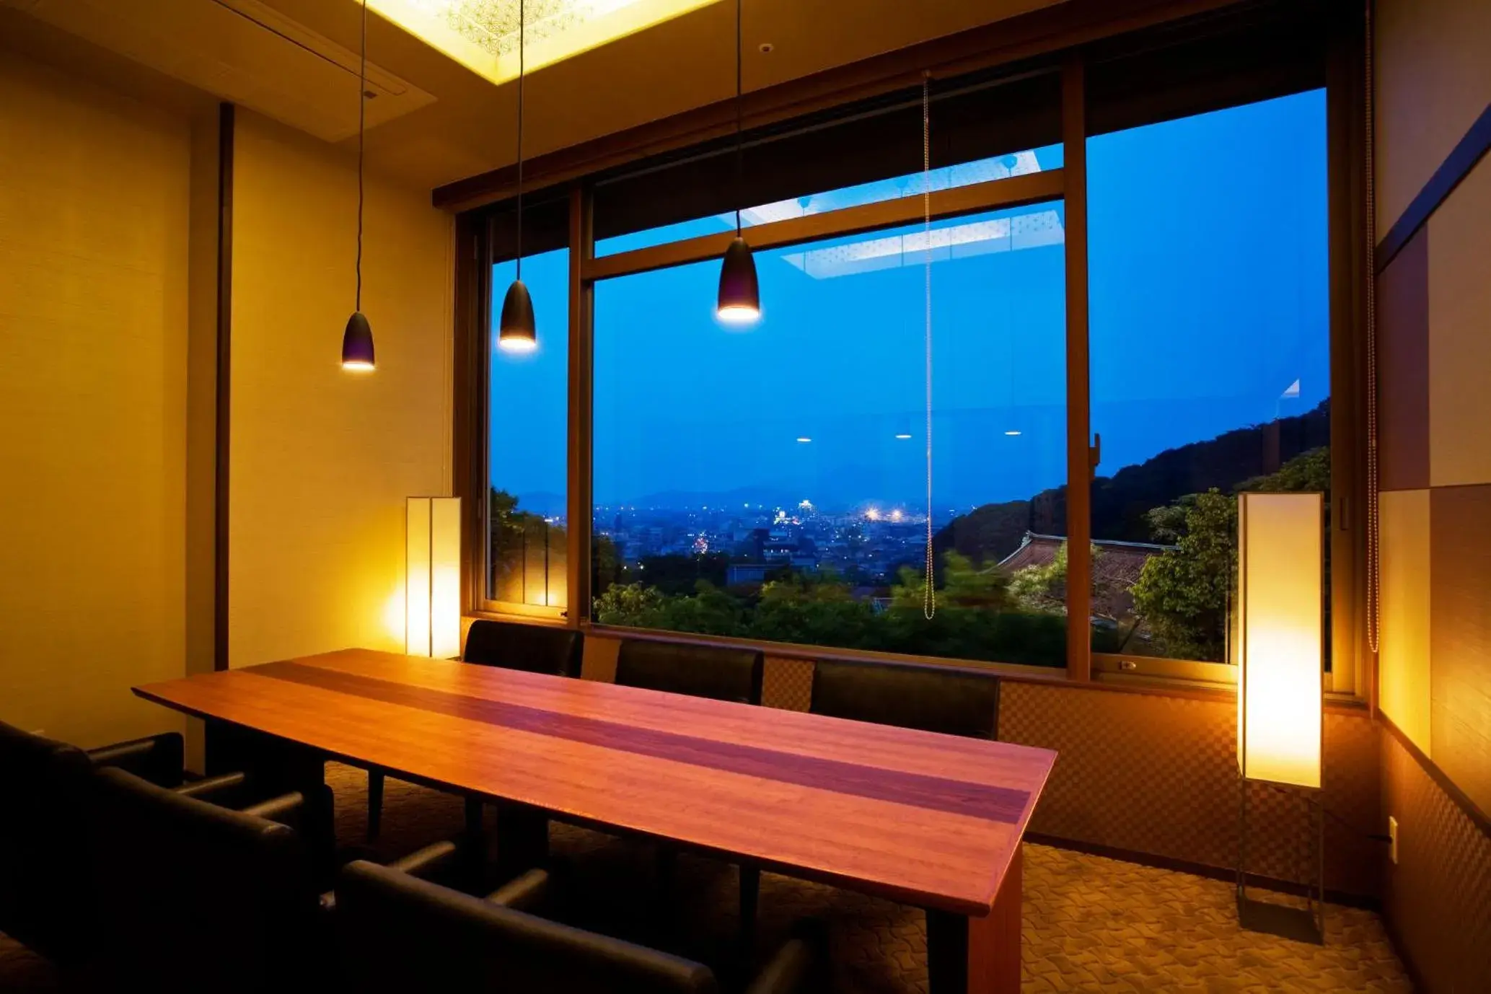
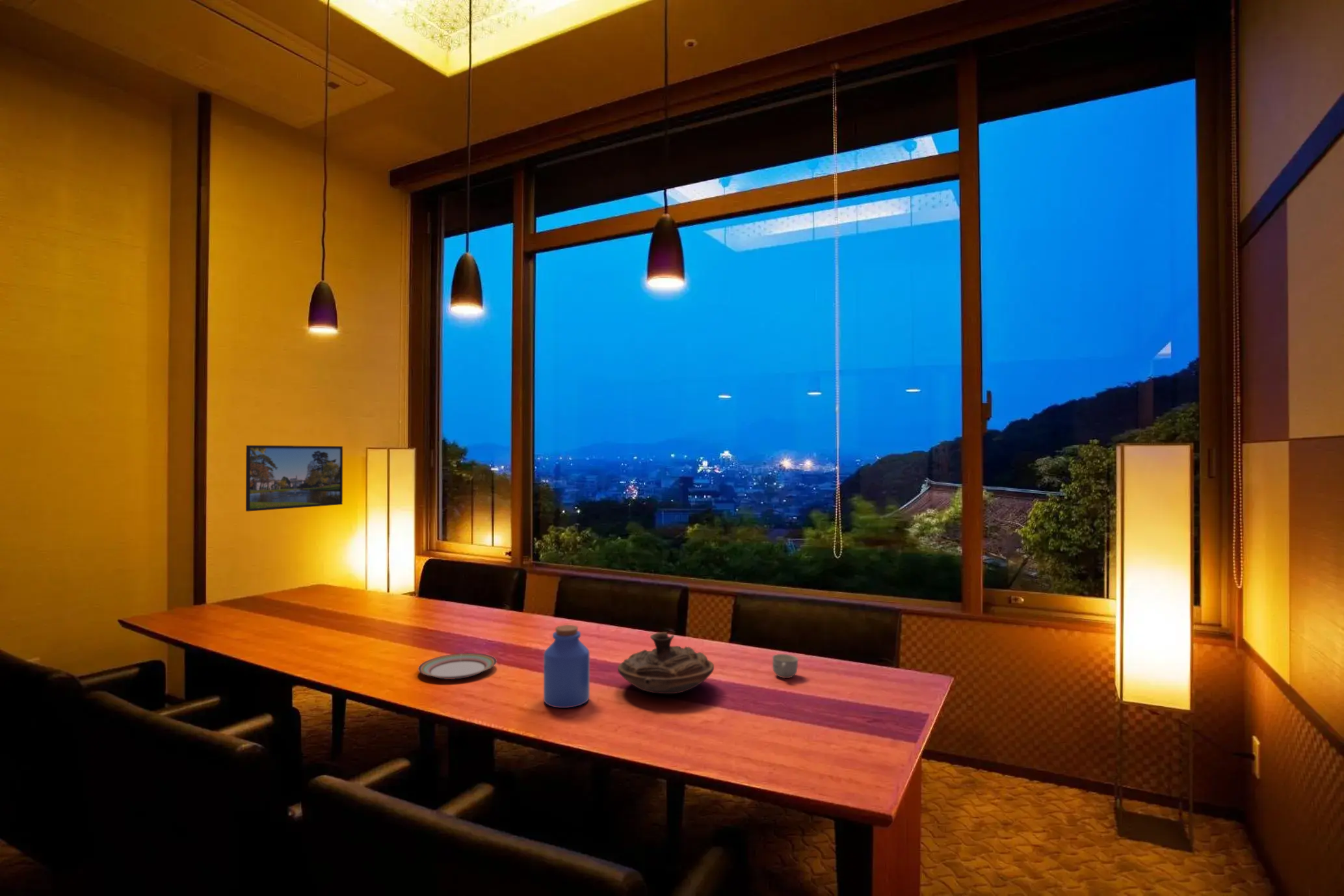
+ decorative bowl (666, 661)
+ cup (784, 667)
+ jar (566, 663)
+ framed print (297, 477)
+ plate (458, 667)
